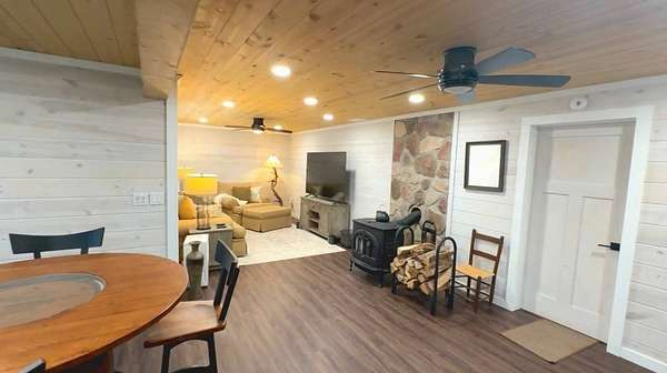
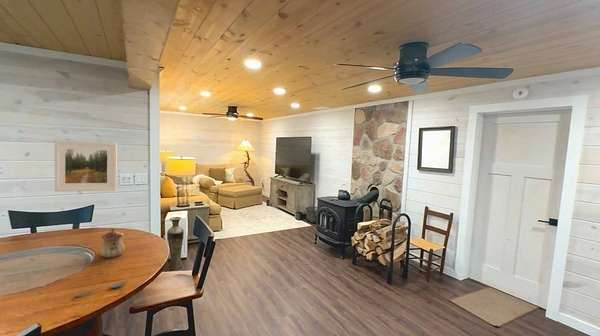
+ spoon (101, 287)
+ teapot (112, 241)
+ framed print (86, 166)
